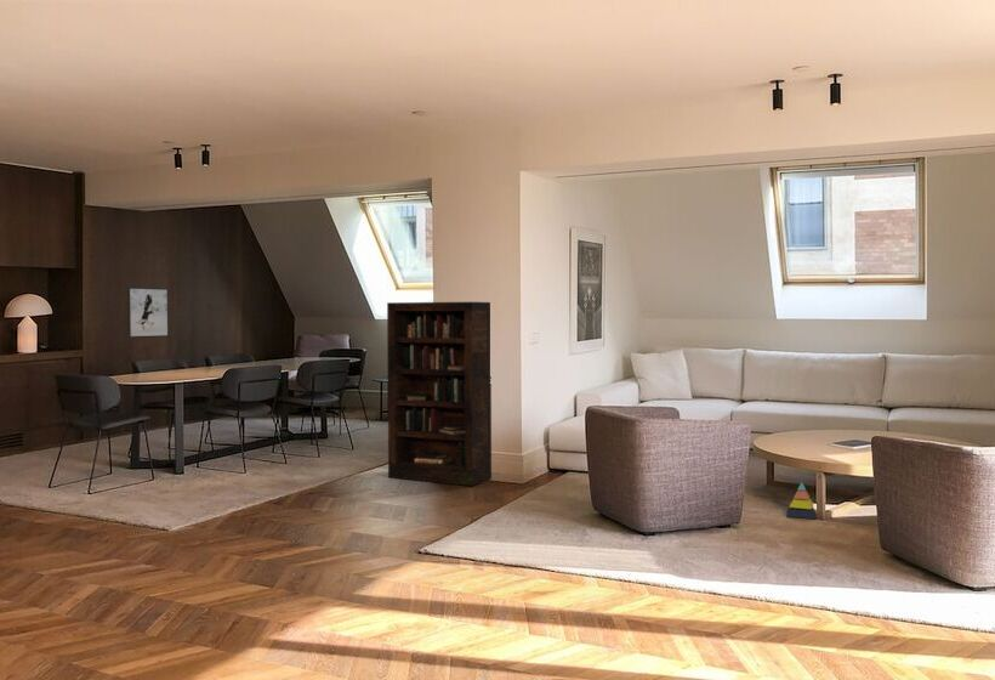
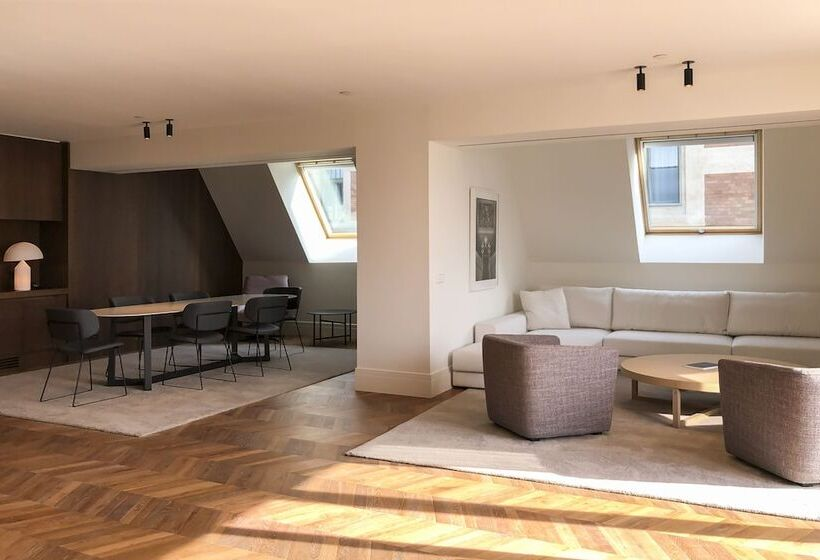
- stacking toy (801, 498)
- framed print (148, 312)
- bookcase (439, 390)
